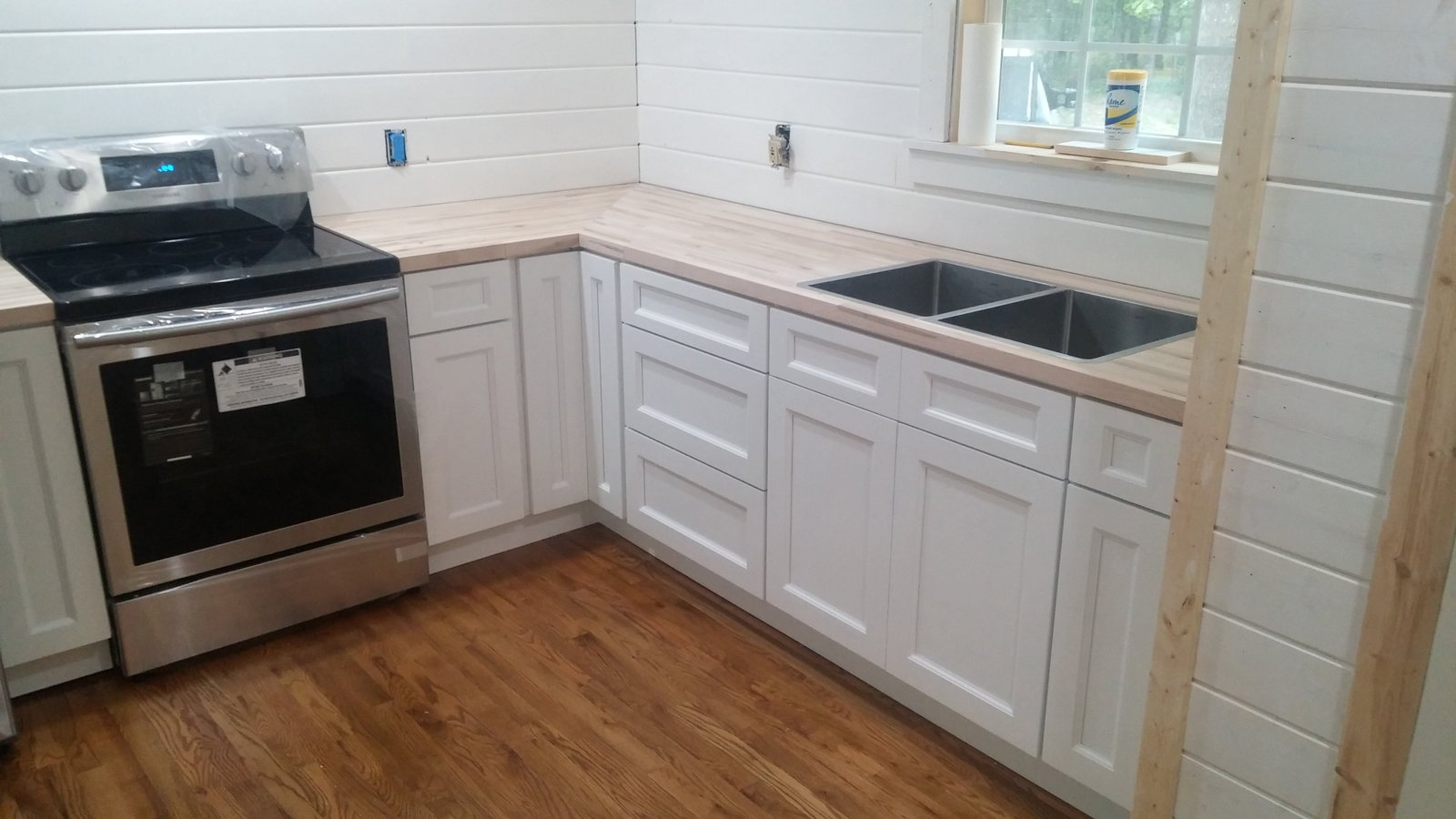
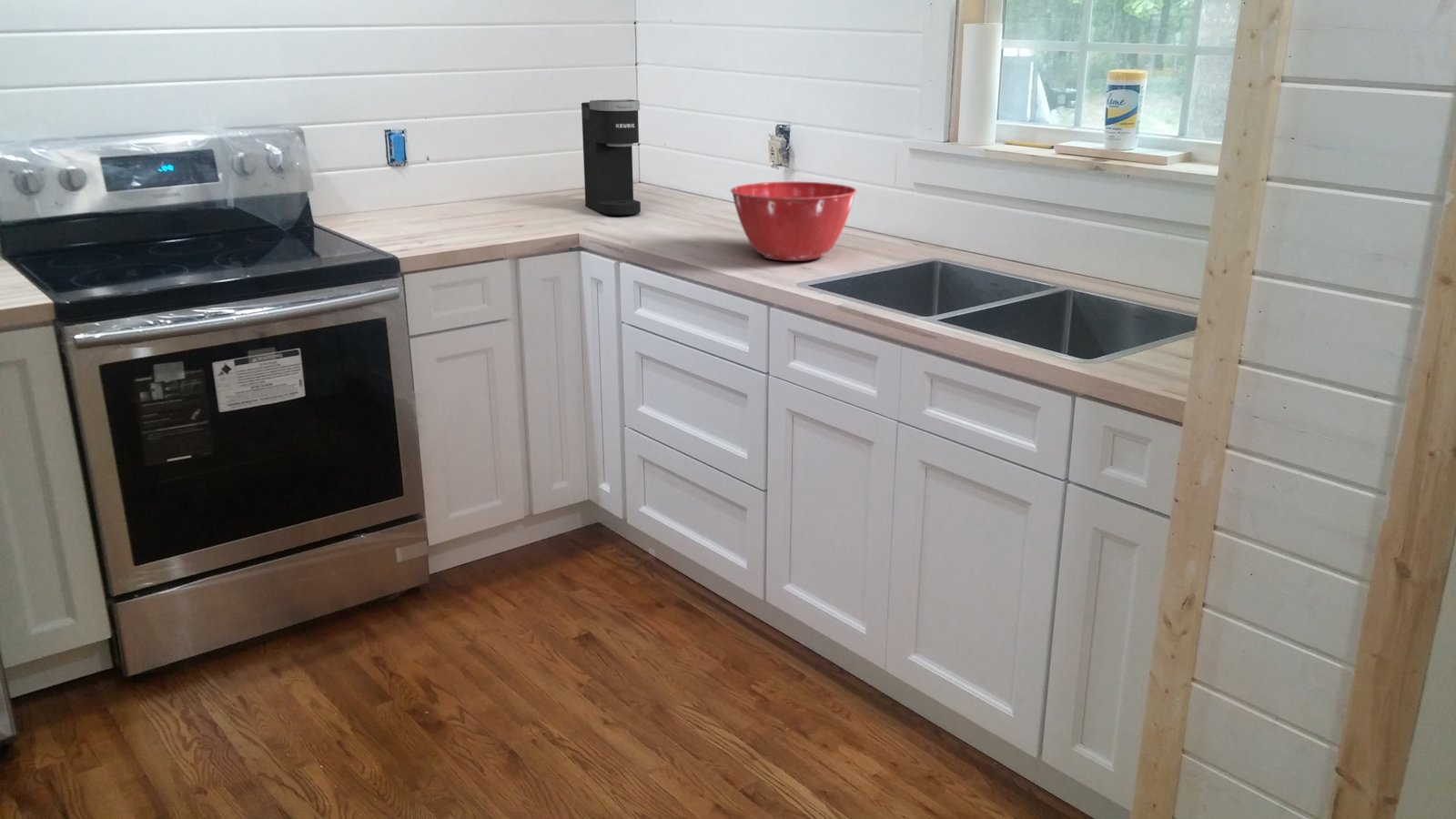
+ coffee maker (611, 155)
+ mixing bowl (793, 222)
